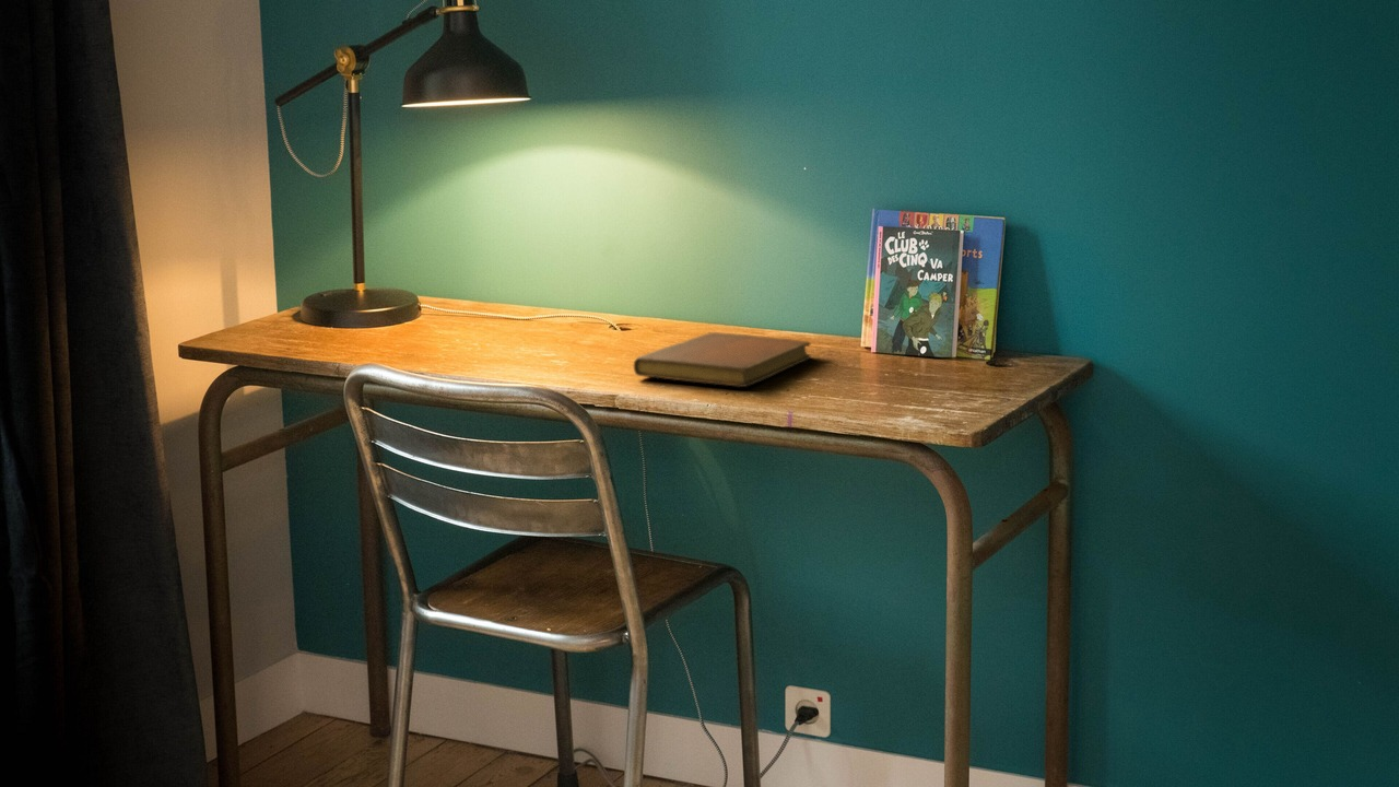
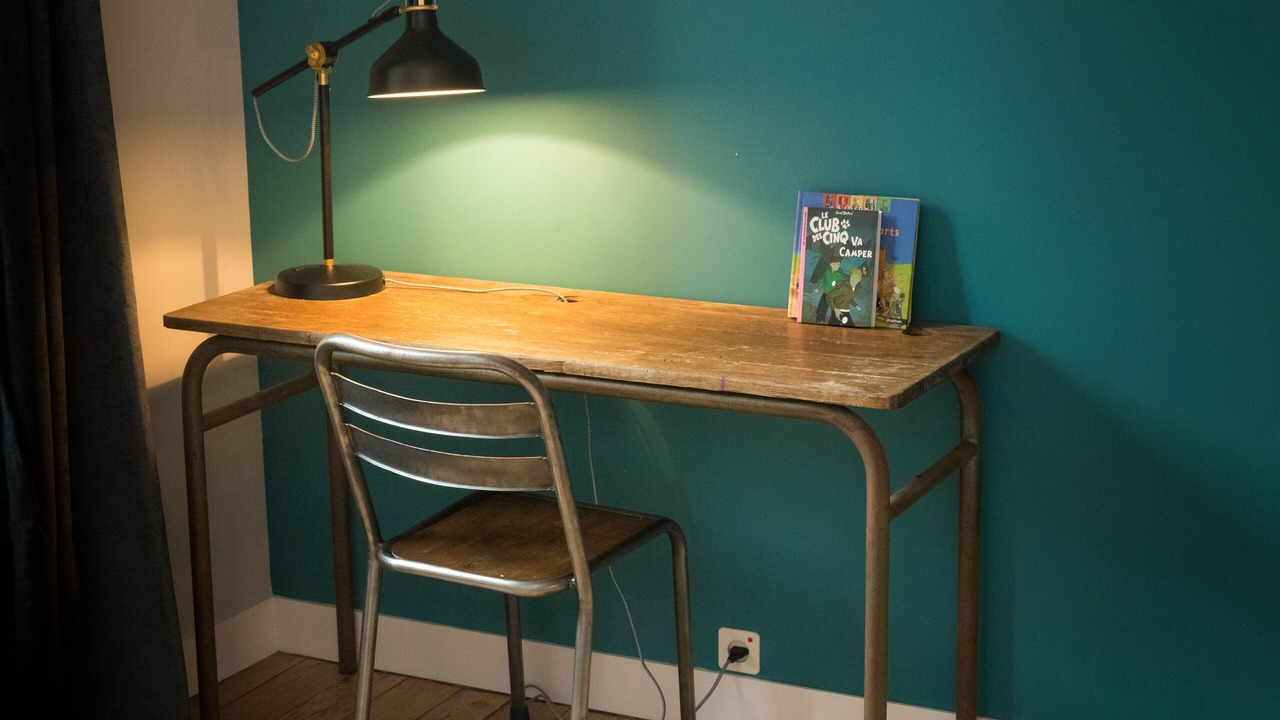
- notebook (725, 357)
